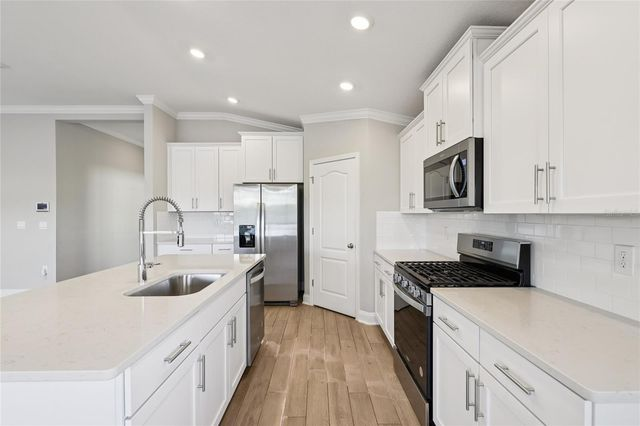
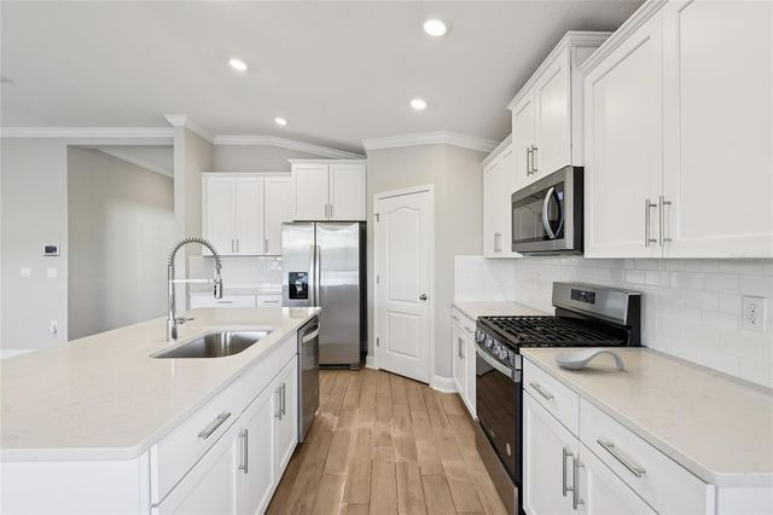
+ spoon rest (587, 358)
